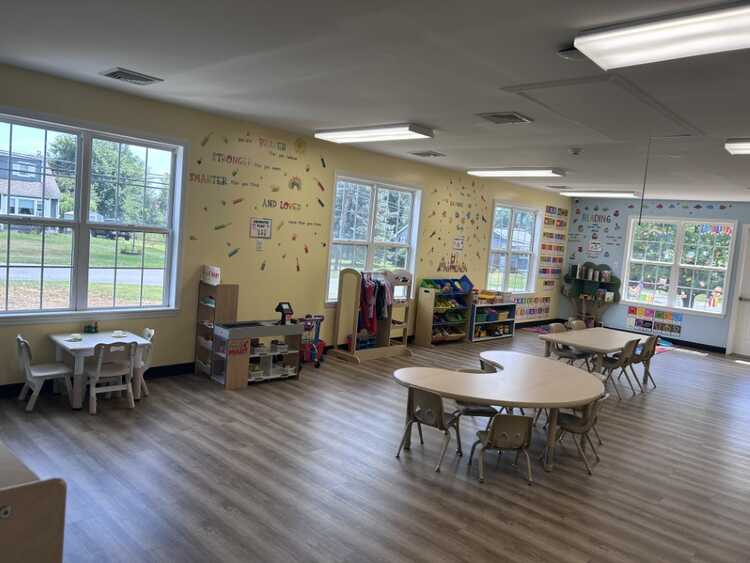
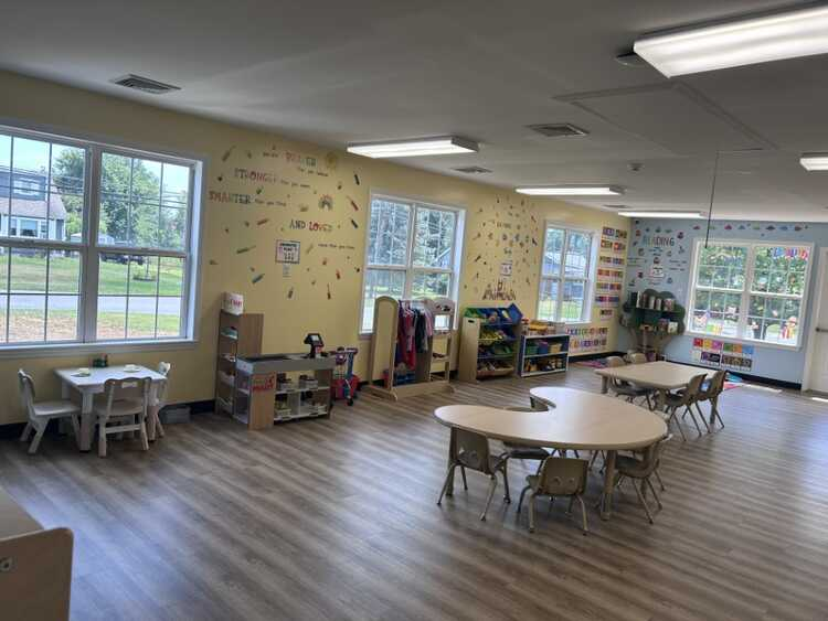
+ storage bin (172, 414)
